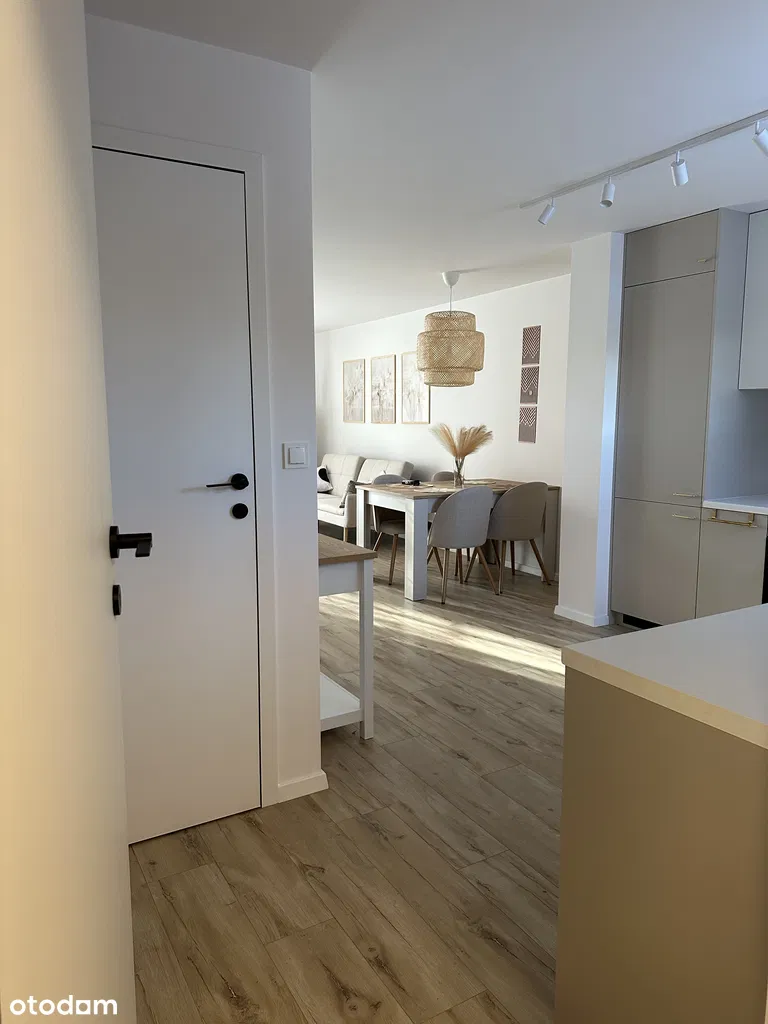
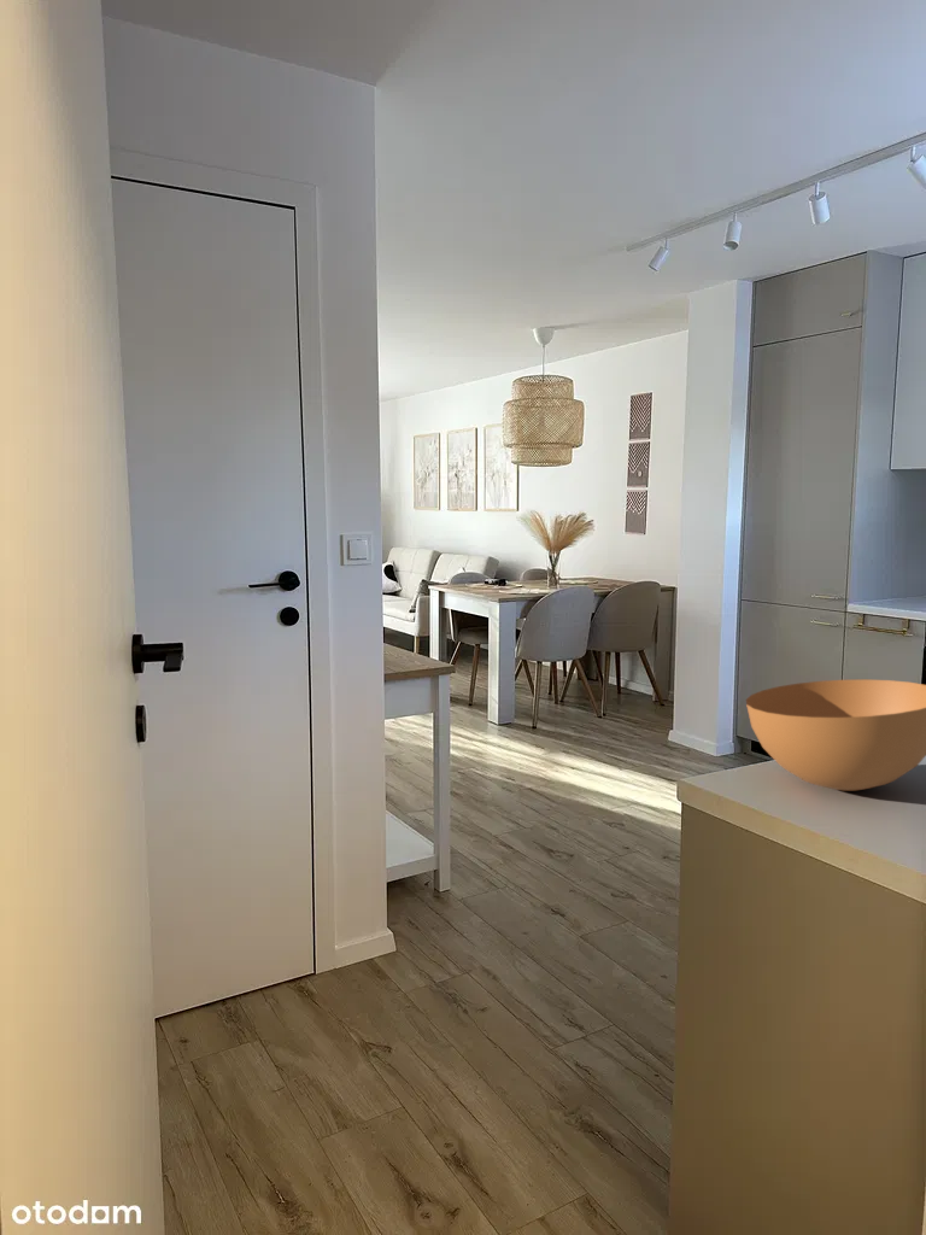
+ decorative bowl (839, 736)
